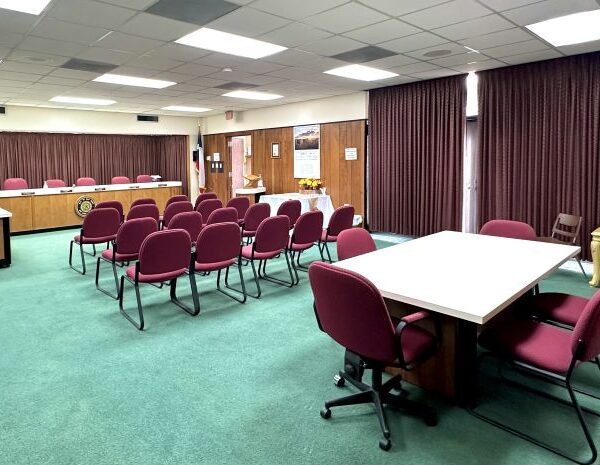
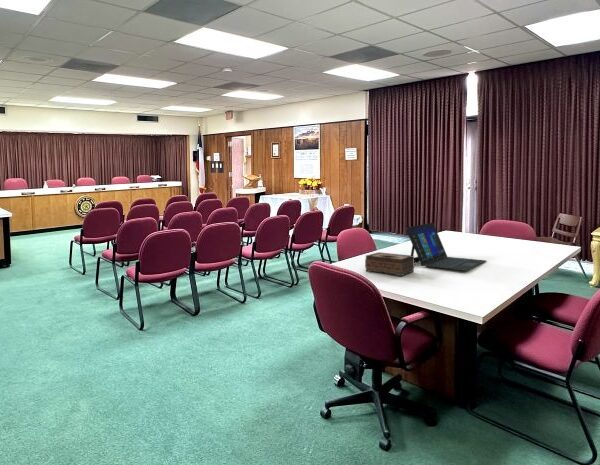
+ laptop (443, 247)
+ tissue box (389, 263)
